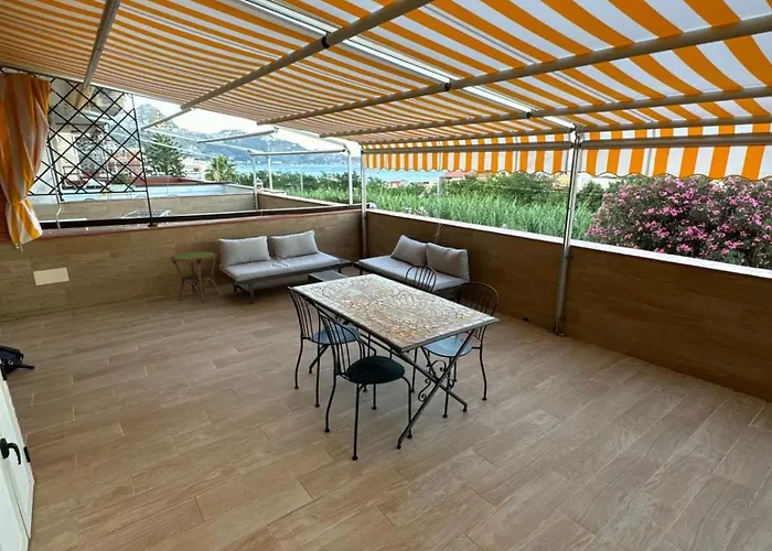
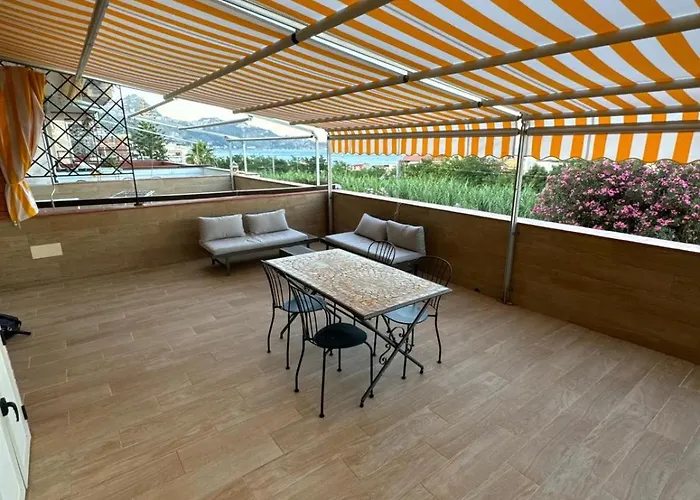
- side table (196, 276)
